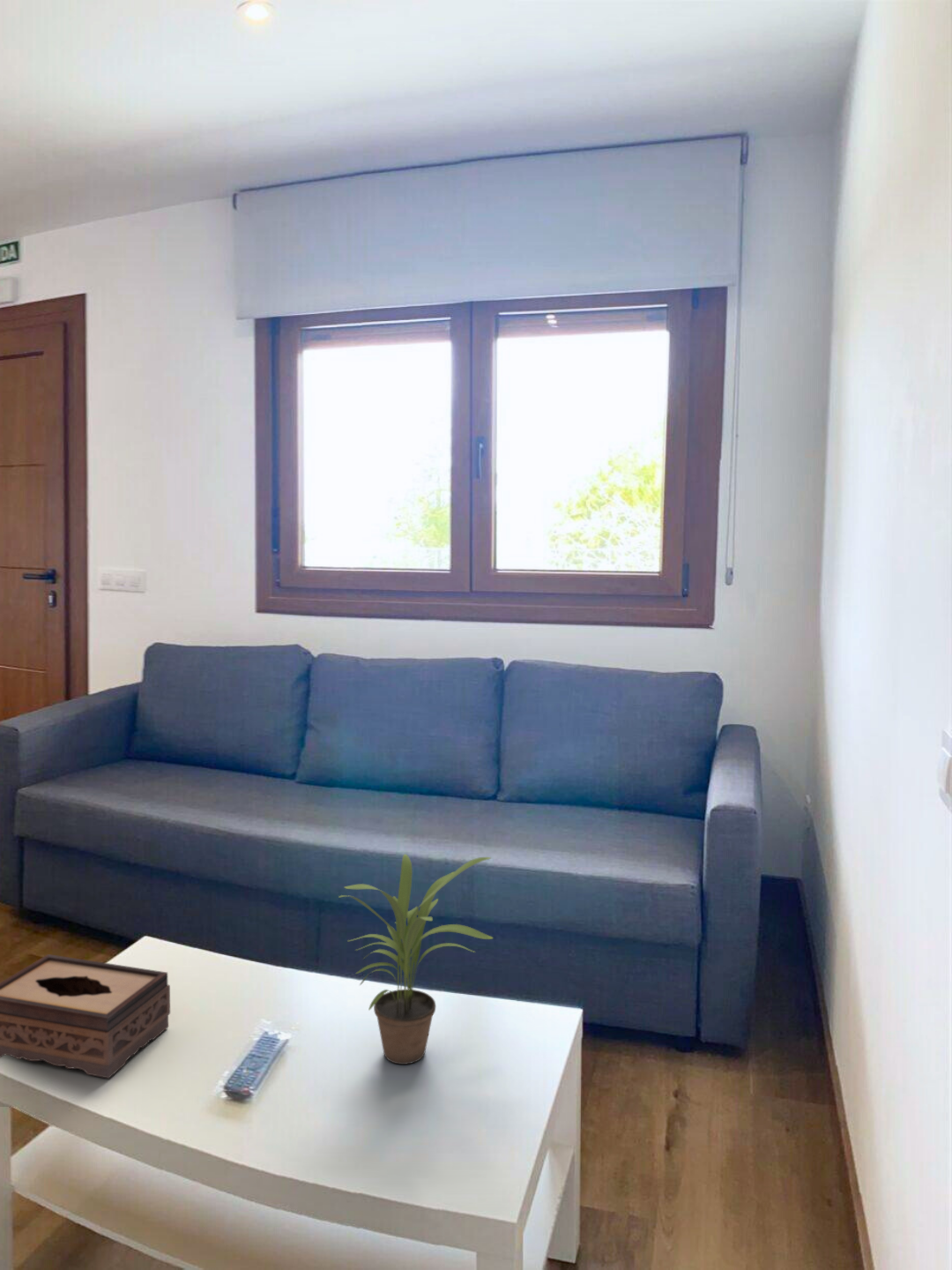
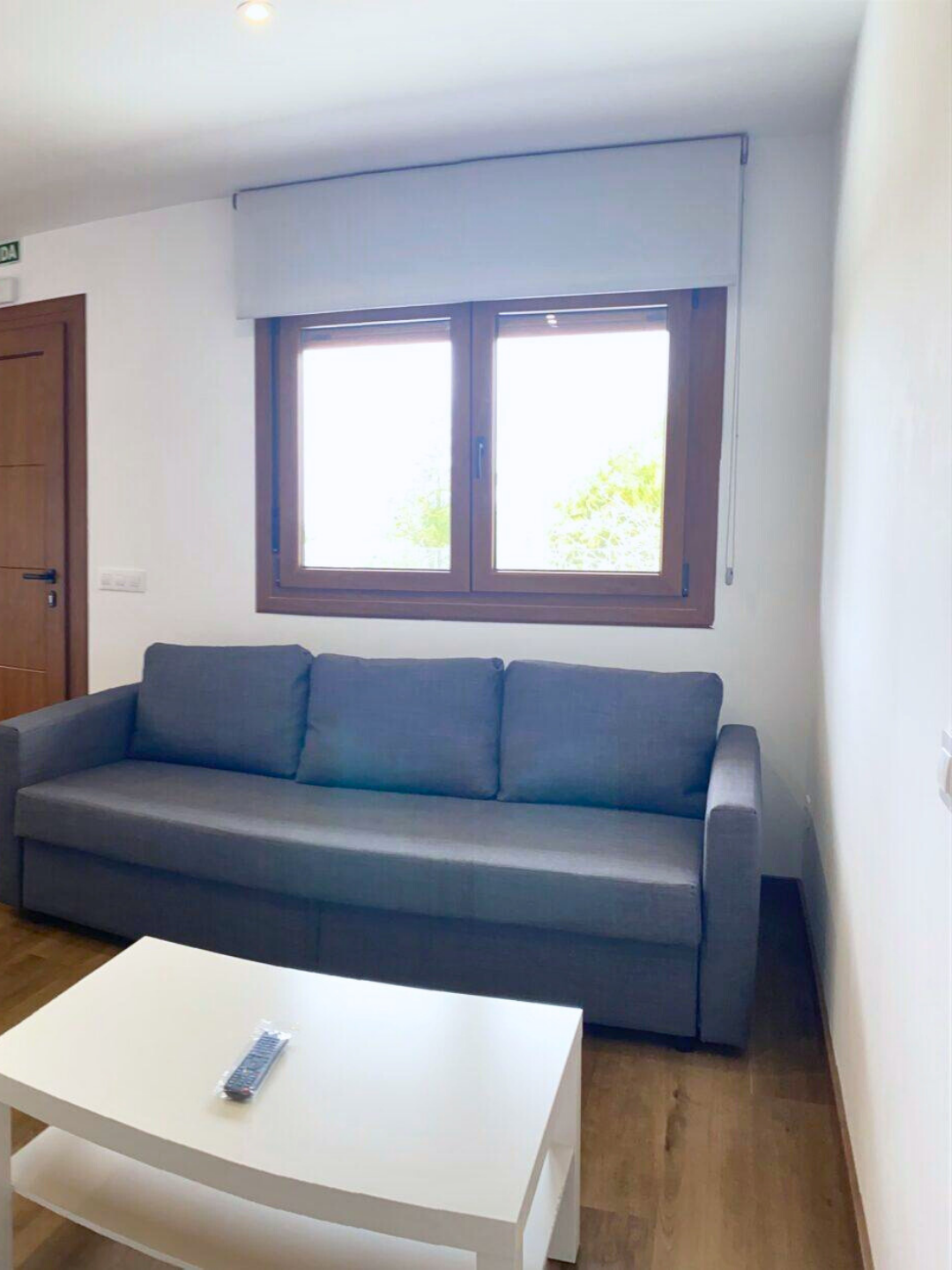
- potted plant (402, 958)
- tissue box (76, 1012)
